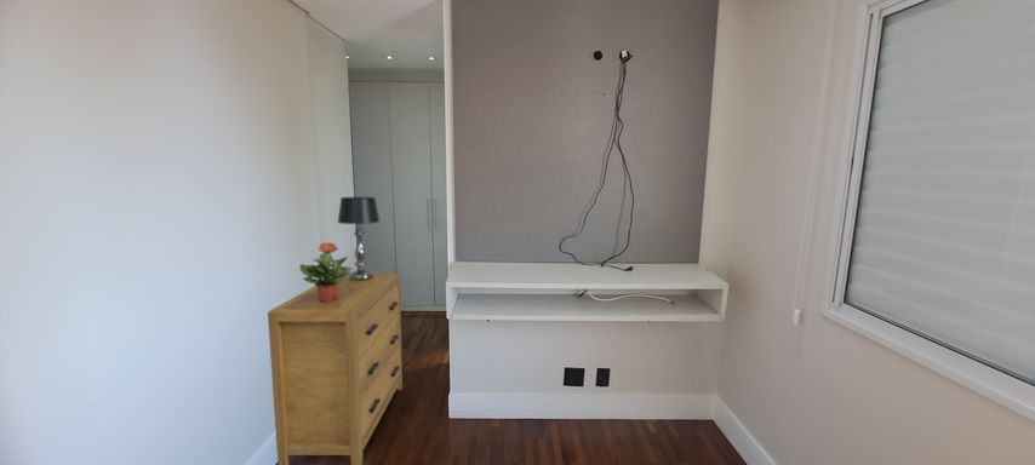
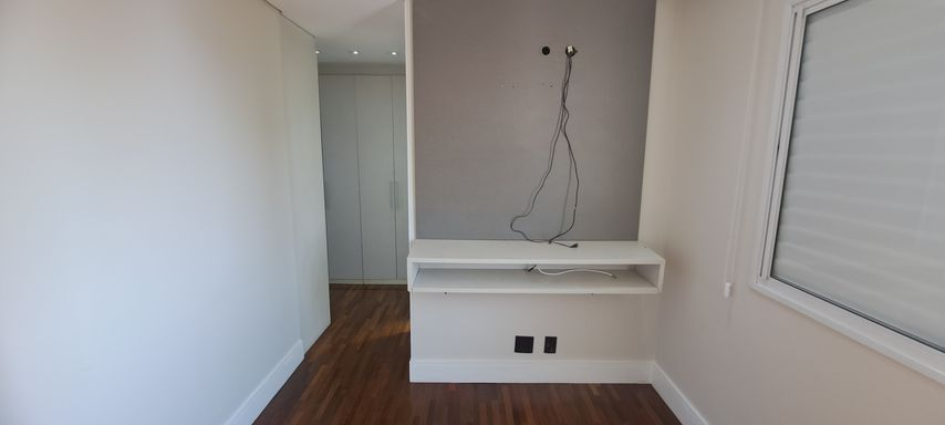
- potted plant (327, 270)
- dresser (349, 357)
- table lamp (359, 237)
